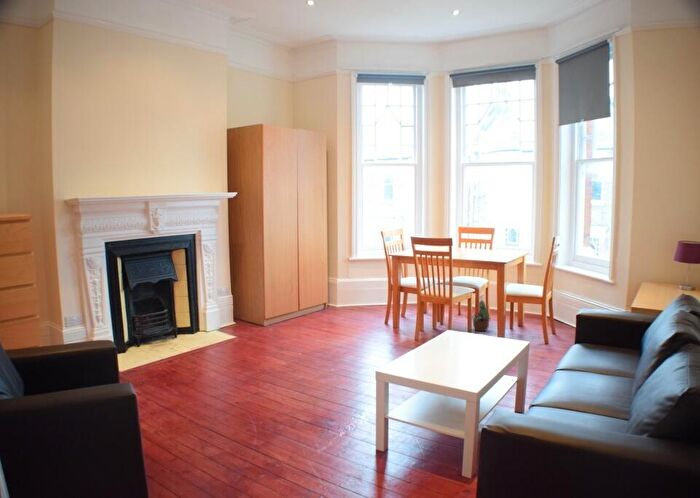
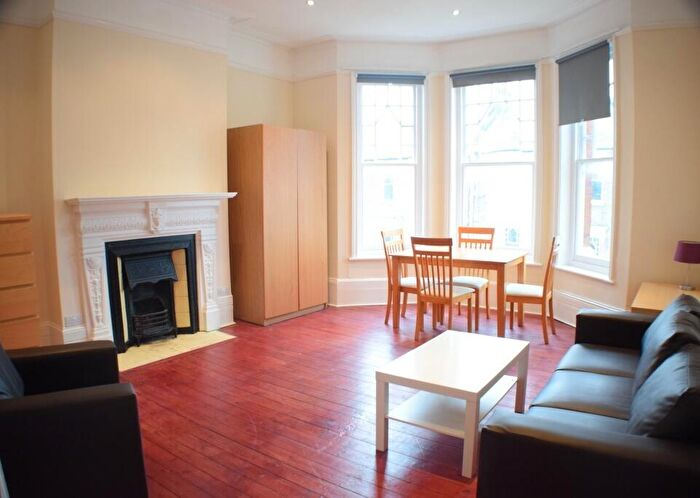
- potted plant (481, 312)
